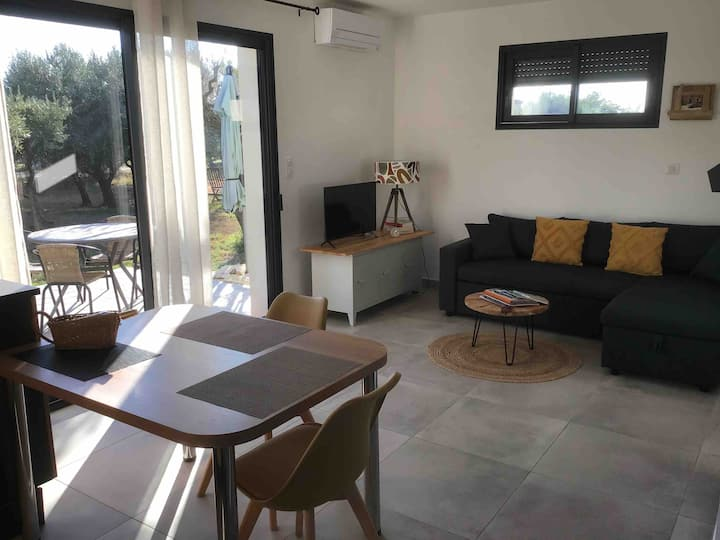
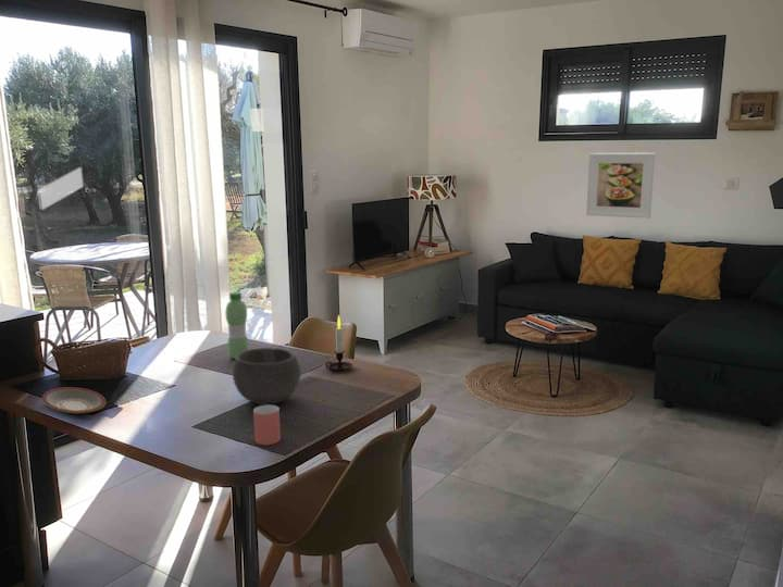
+ cup (263, 423)
+ plate (74, 402)
+ candle (336, 342)
+ water bottle (236, 325)
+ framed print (619, 185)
+ bowl (266, 377)
